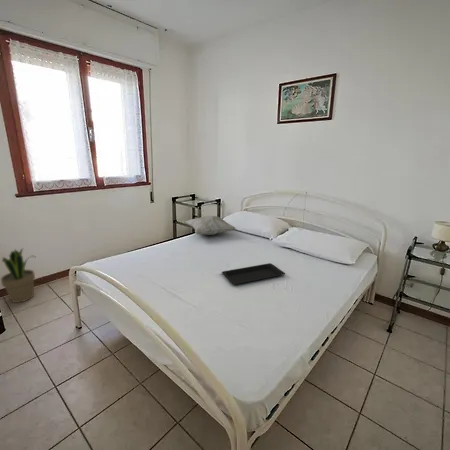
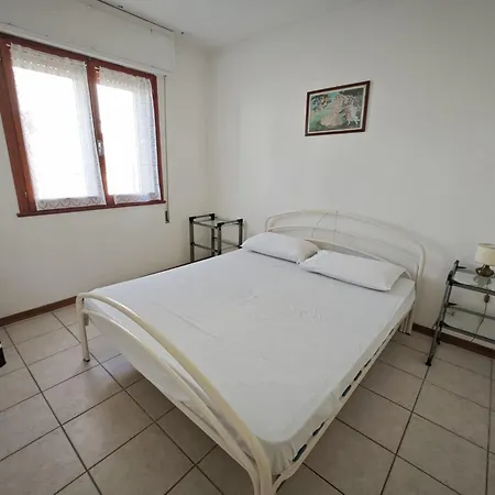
- potted plant (20, 274)
- serving tray (253, 274)
- decorative pillow (209, 225)
